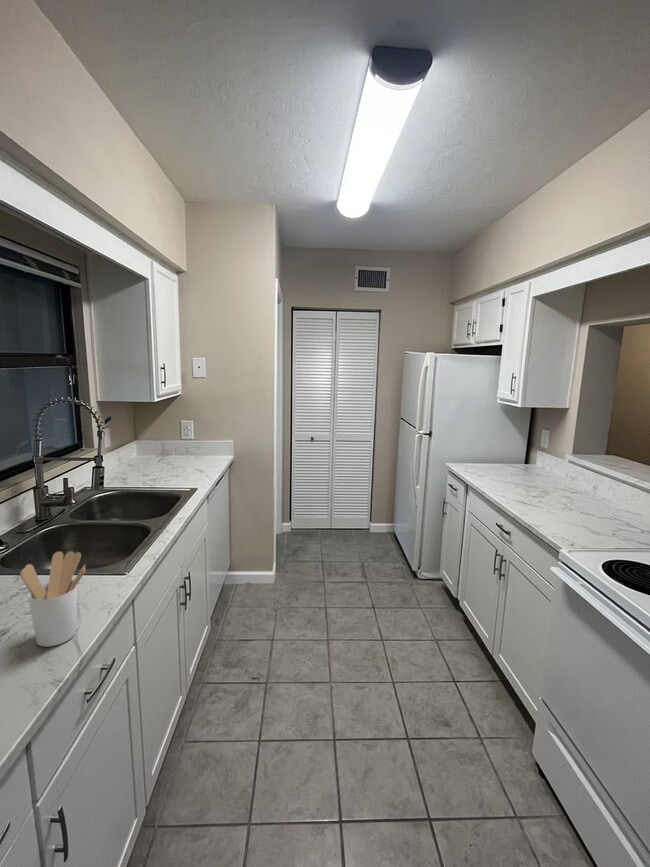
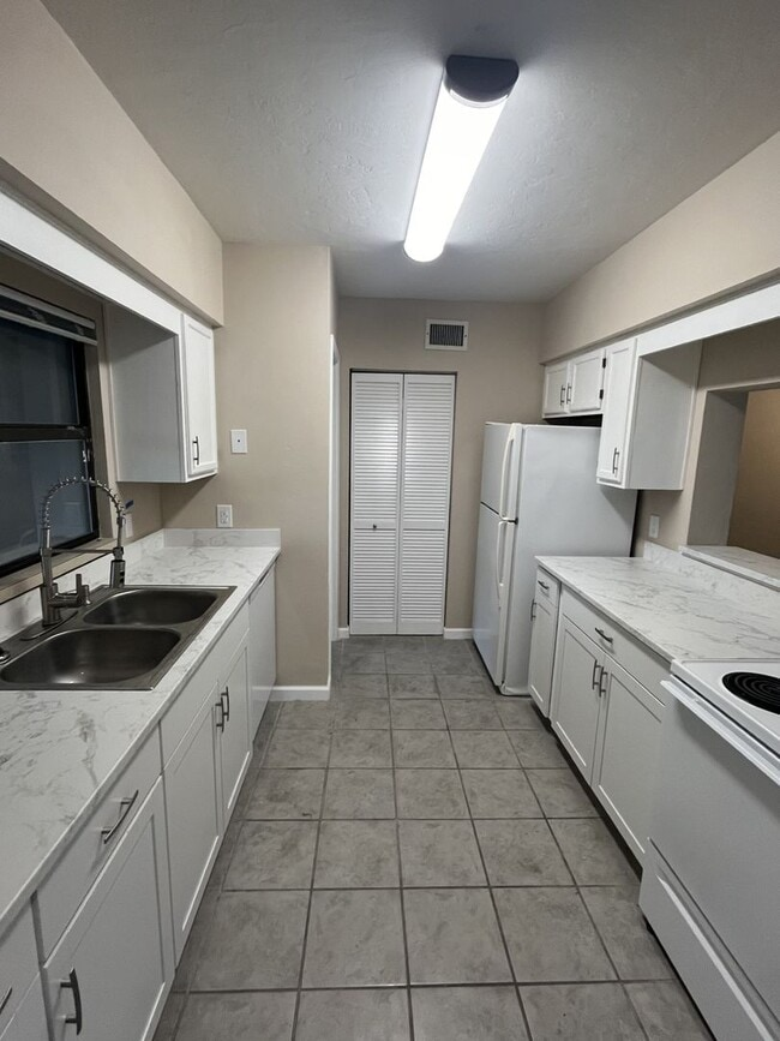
- utensil holder (58, 595)
